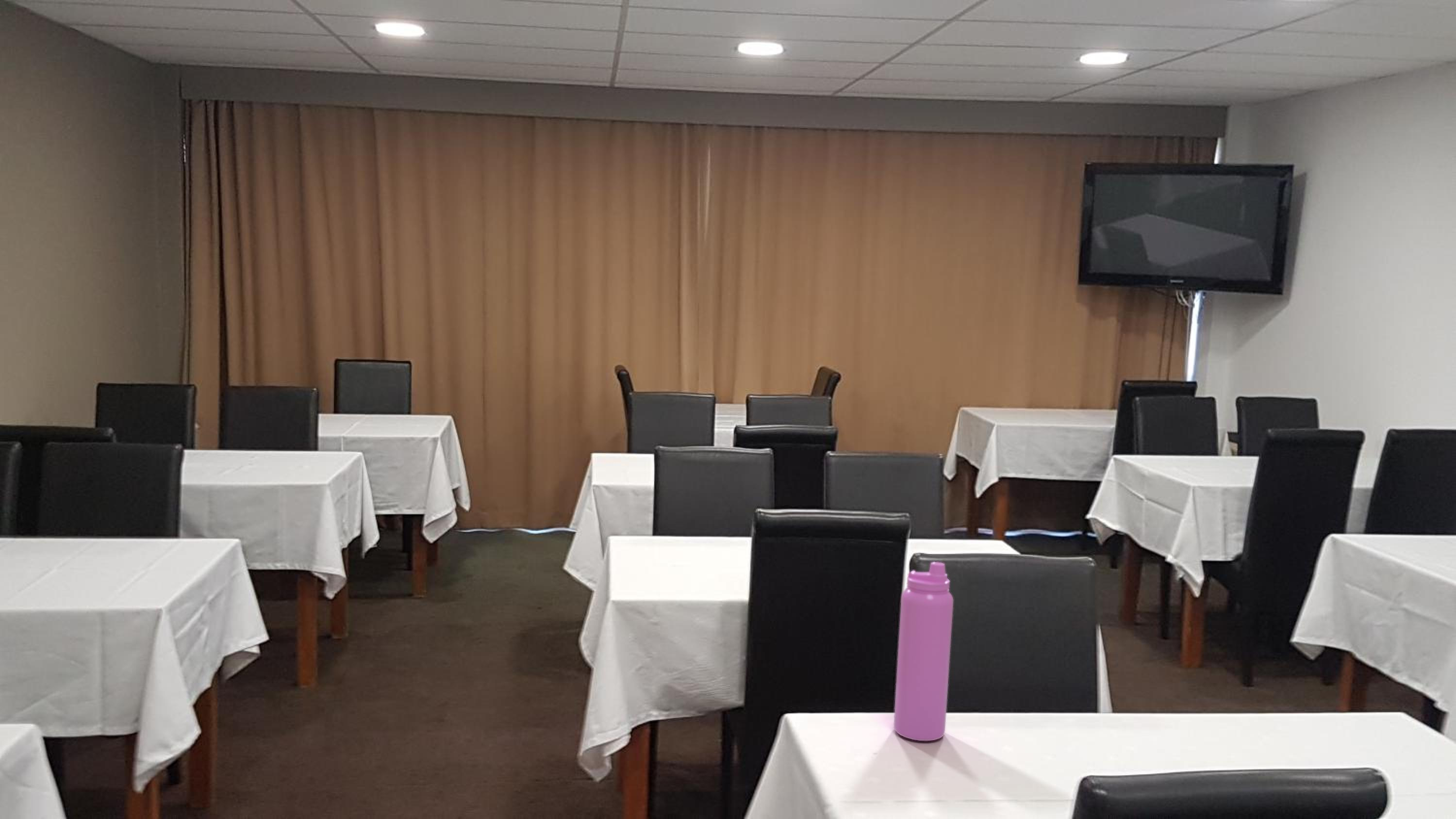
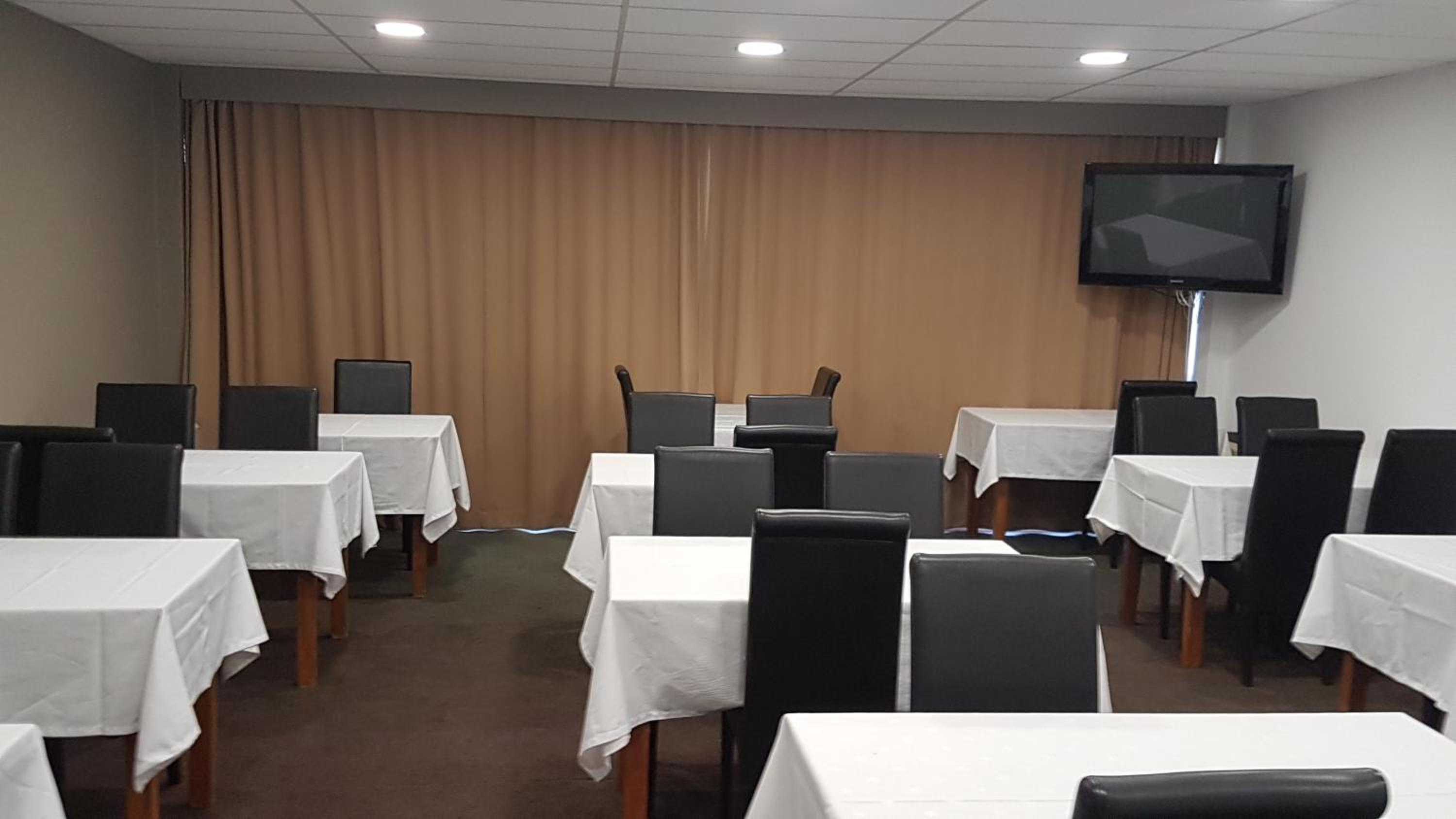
- water bottle (924, 648)
